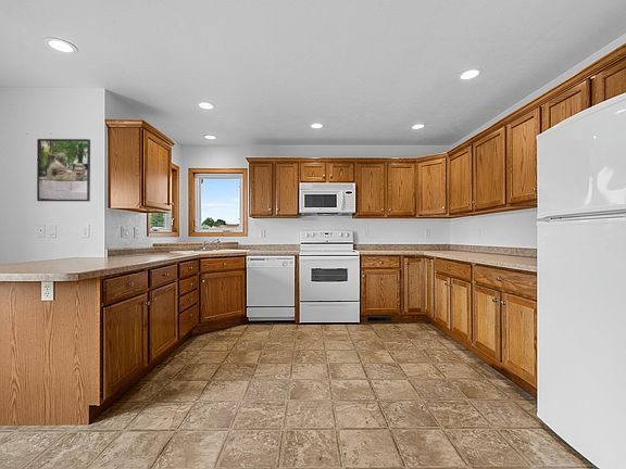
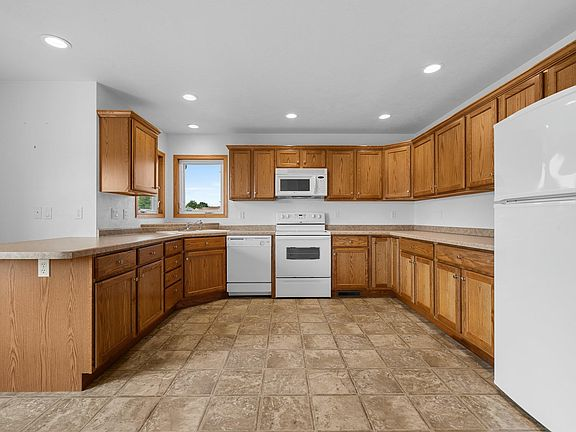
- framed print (63, 169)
